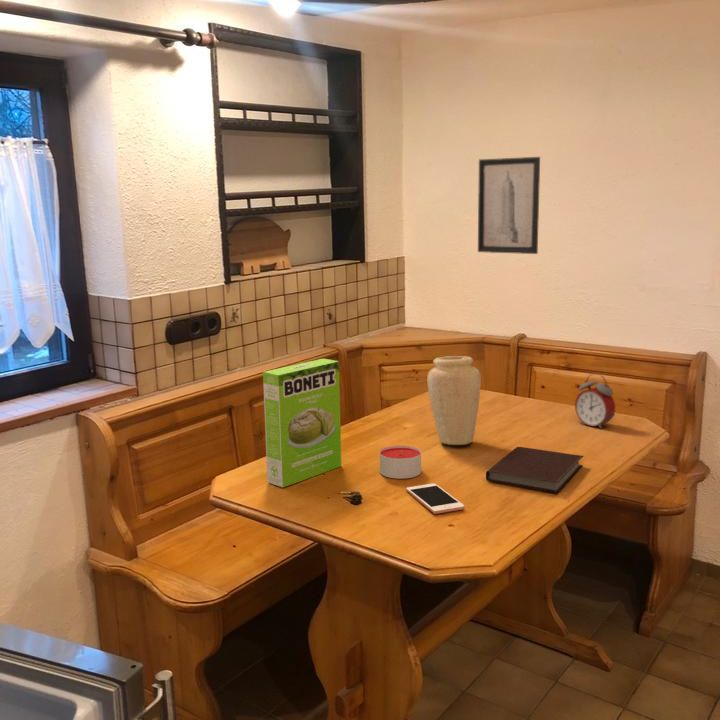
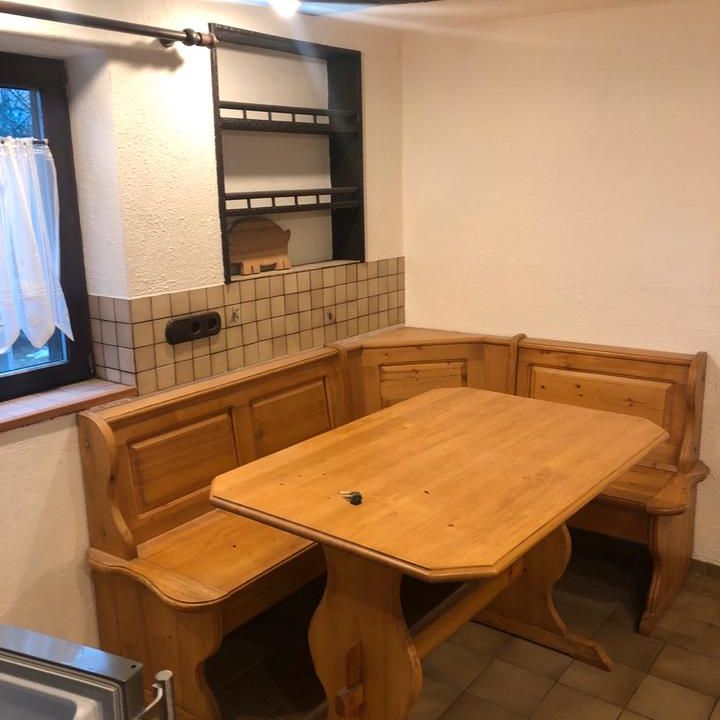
- candle (400, 461)
- cell phone (434, 498)
- cake mix box (303, 421)
- notebook (535, 468)
- alarm clock (595, 399)
- vase (453, 399)
- wall art (507, 206)
